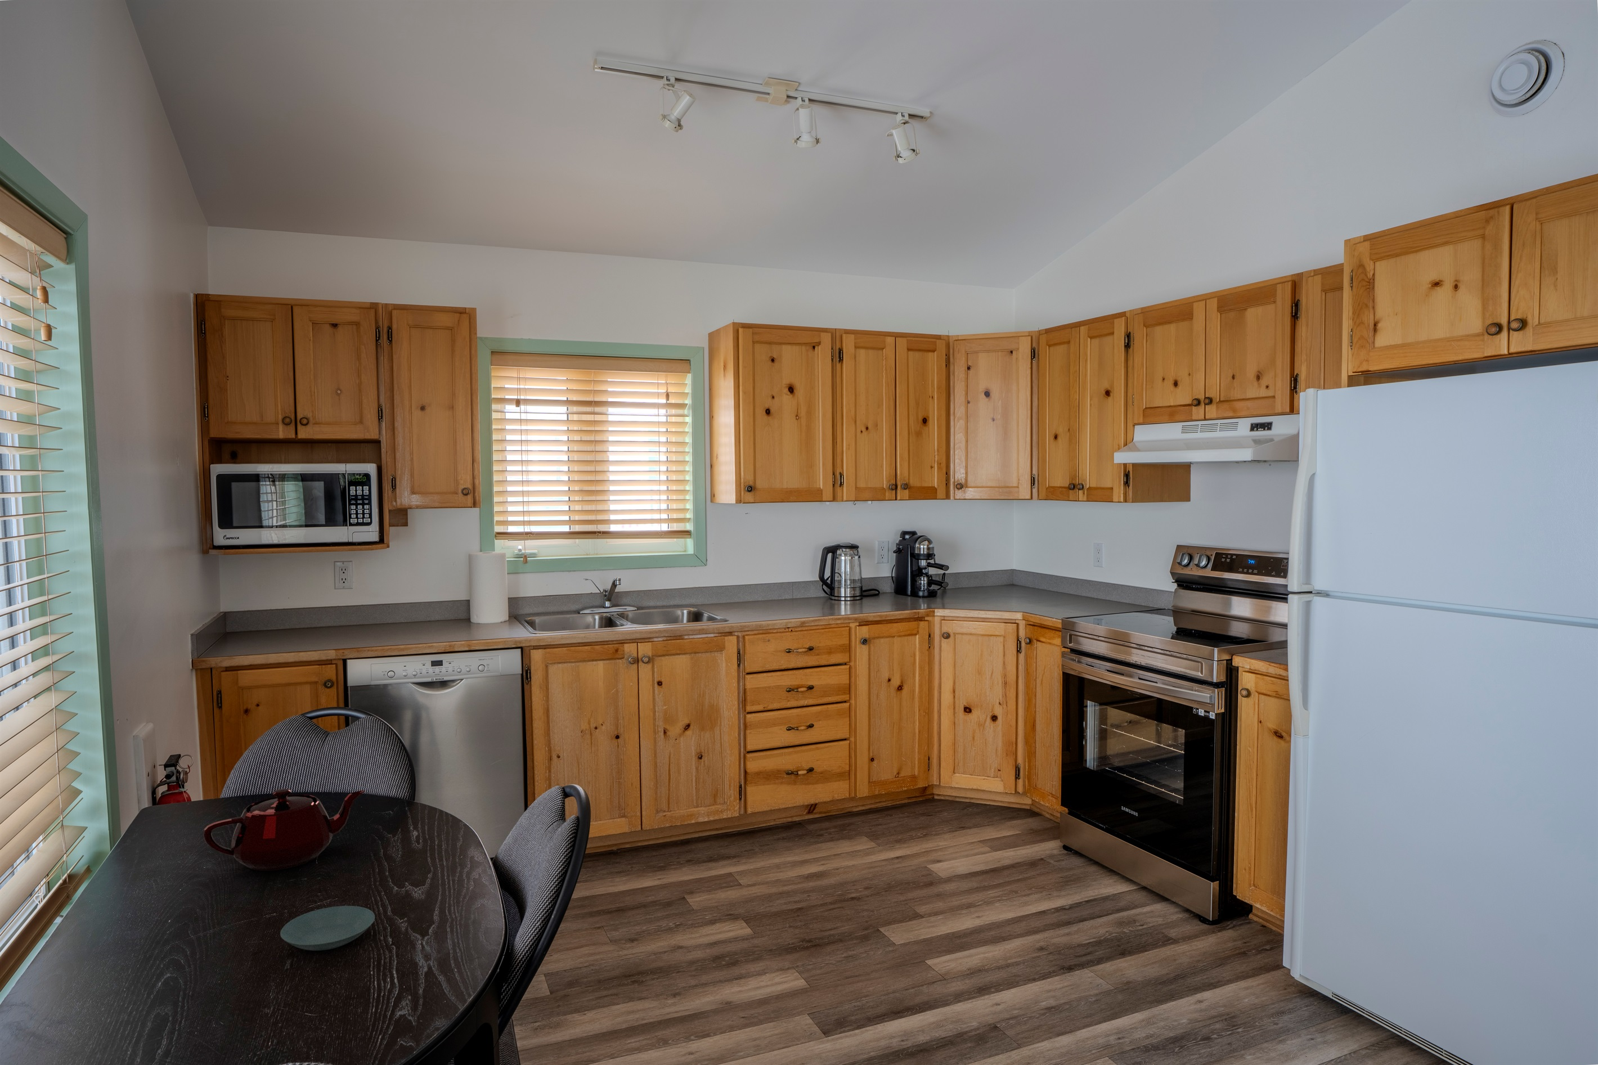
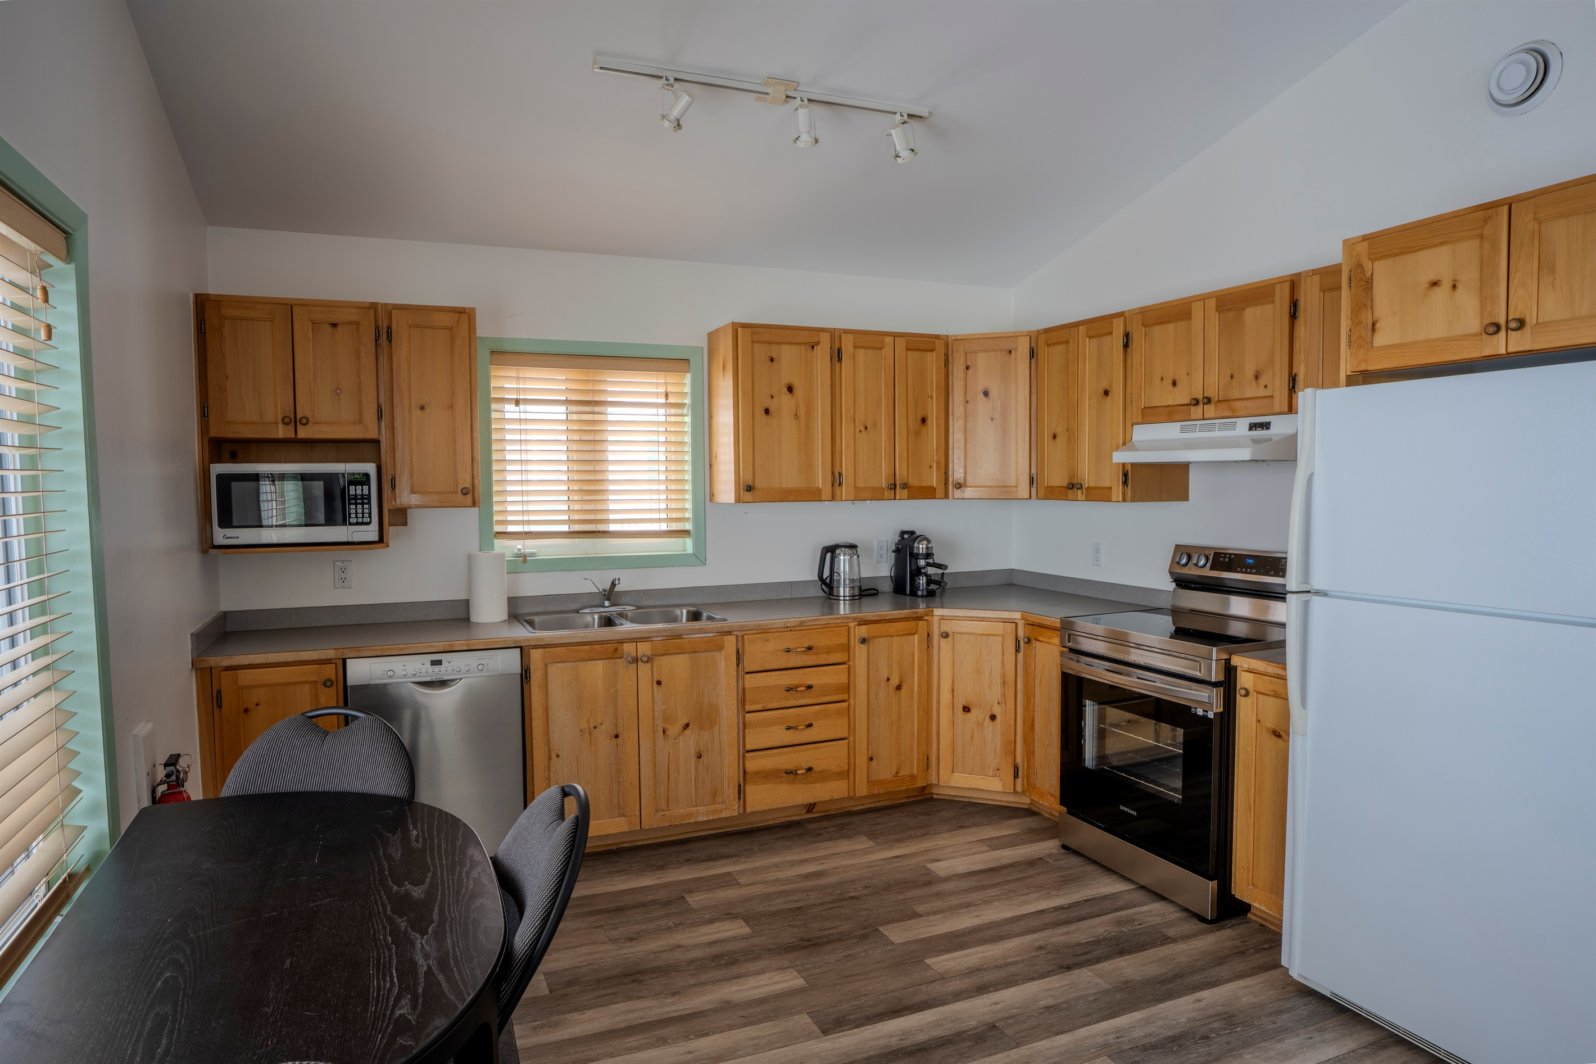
- saucer (328, 931)
- teapot (288, 824)
